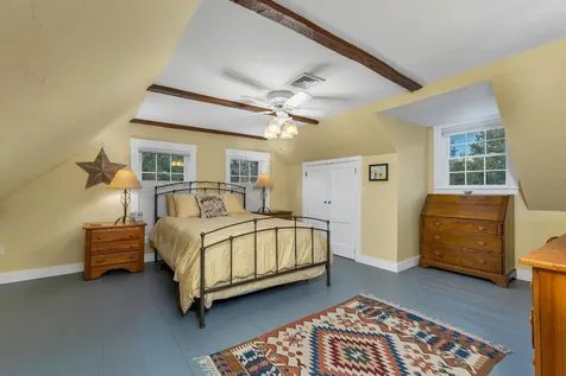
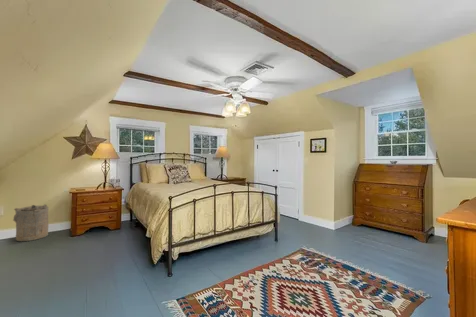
+ laundry hamper (31, 221)
